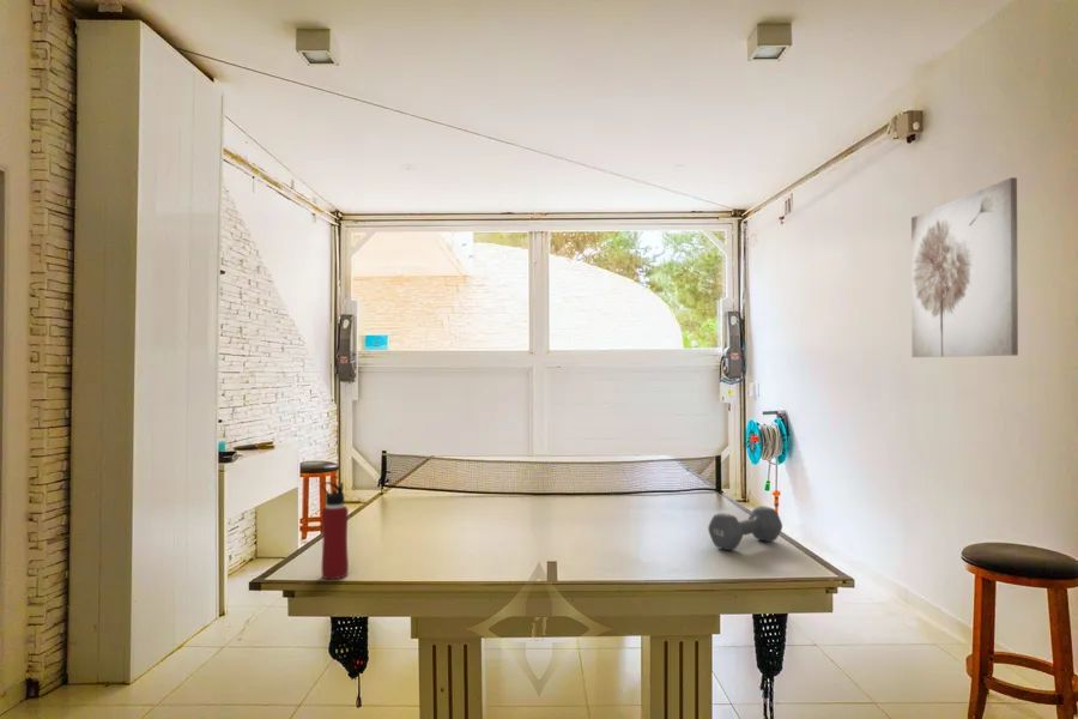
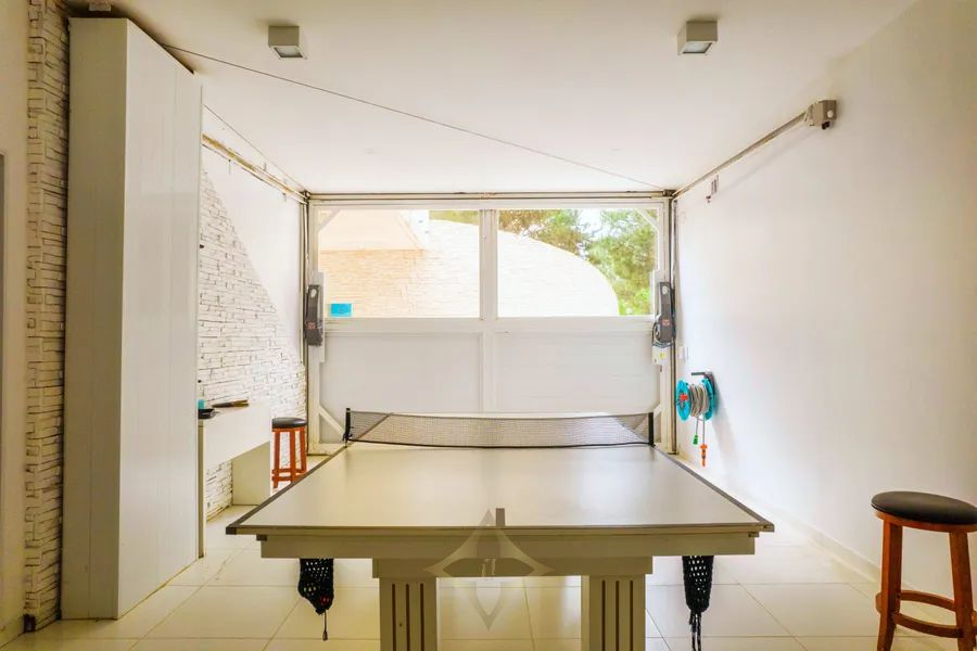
- sporting goods (745, 527)
- wall art (957, 278)
- water bottle (334, 528)
